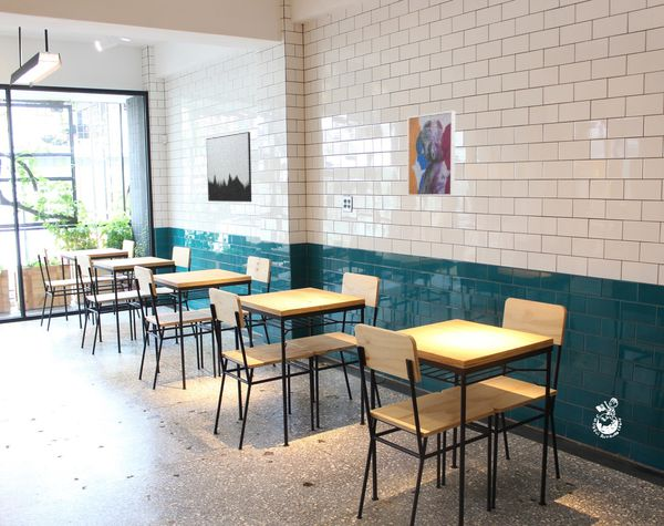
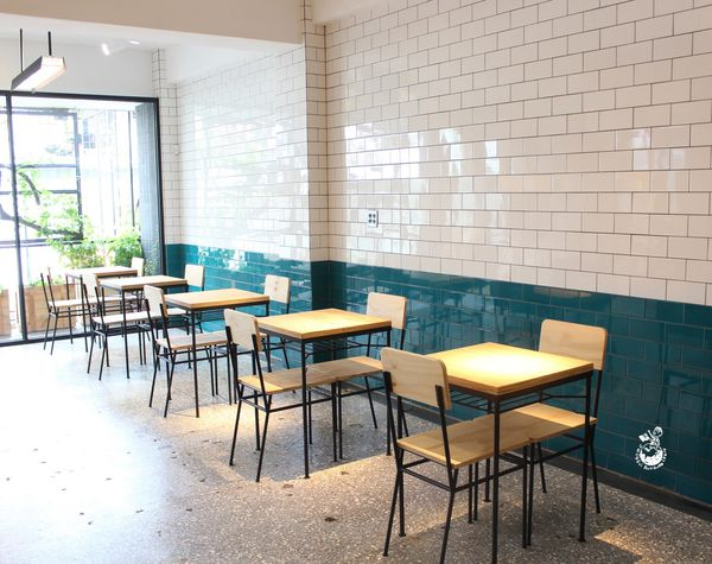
- wall art (429, 155)
- wall art (227, 168)
